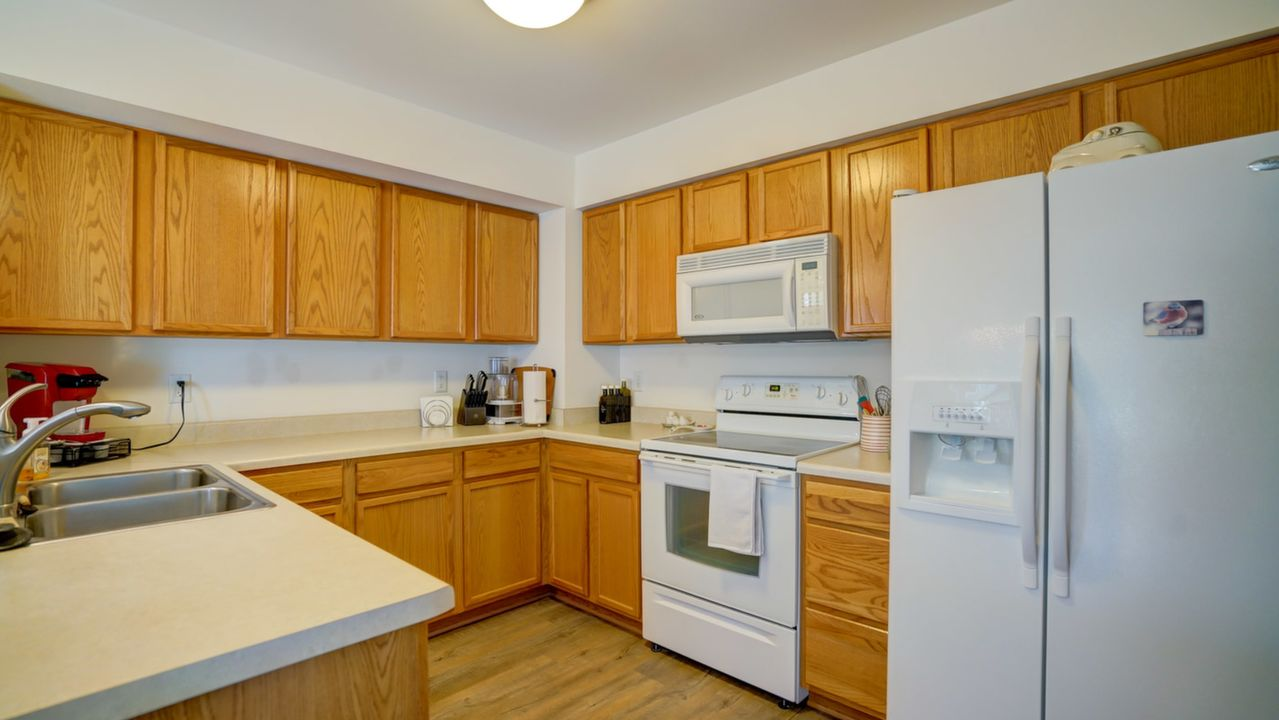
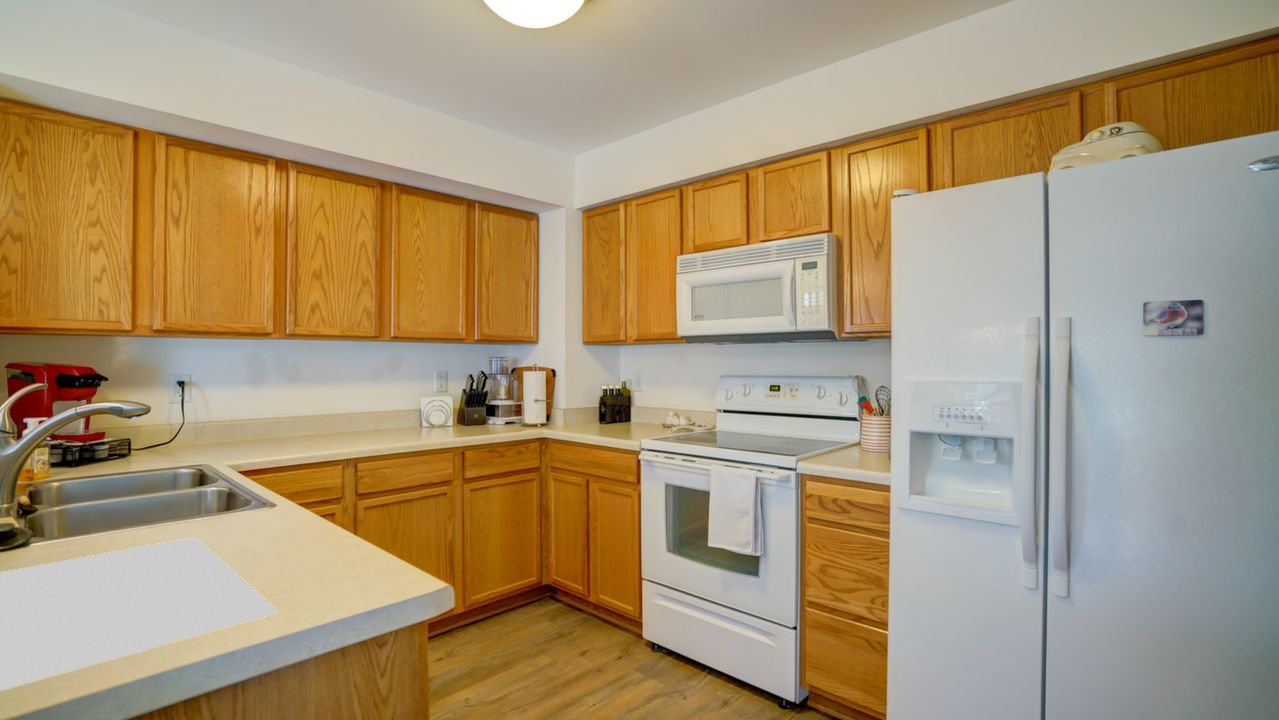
+ cutting board (125, 591)
